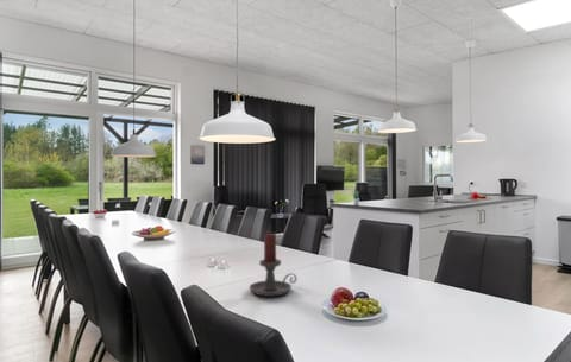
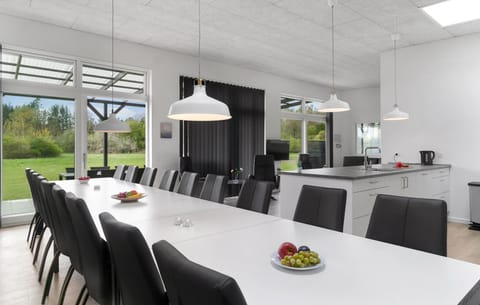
- candle holder (275, 260)
